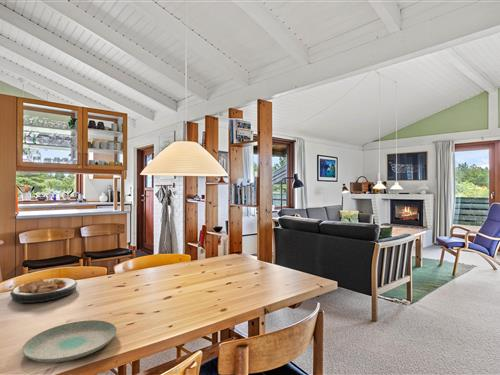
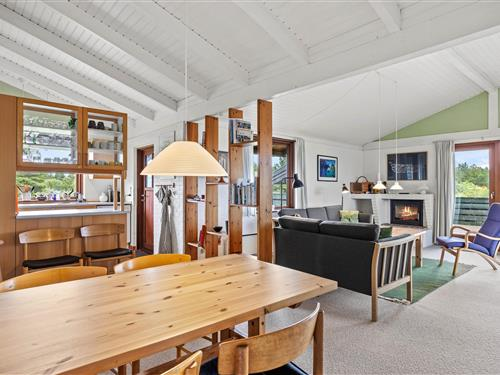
- plate (72, 340)
- plate (45, 287)
